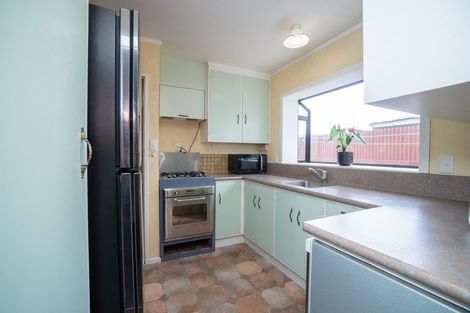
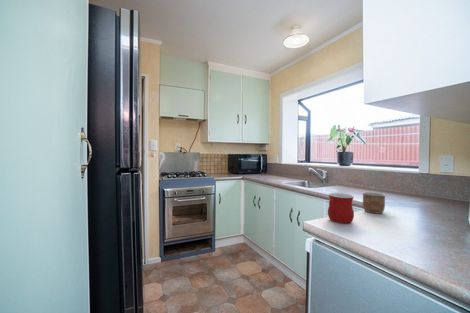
+ mug (374, 202)
+ mug (338, 208)
